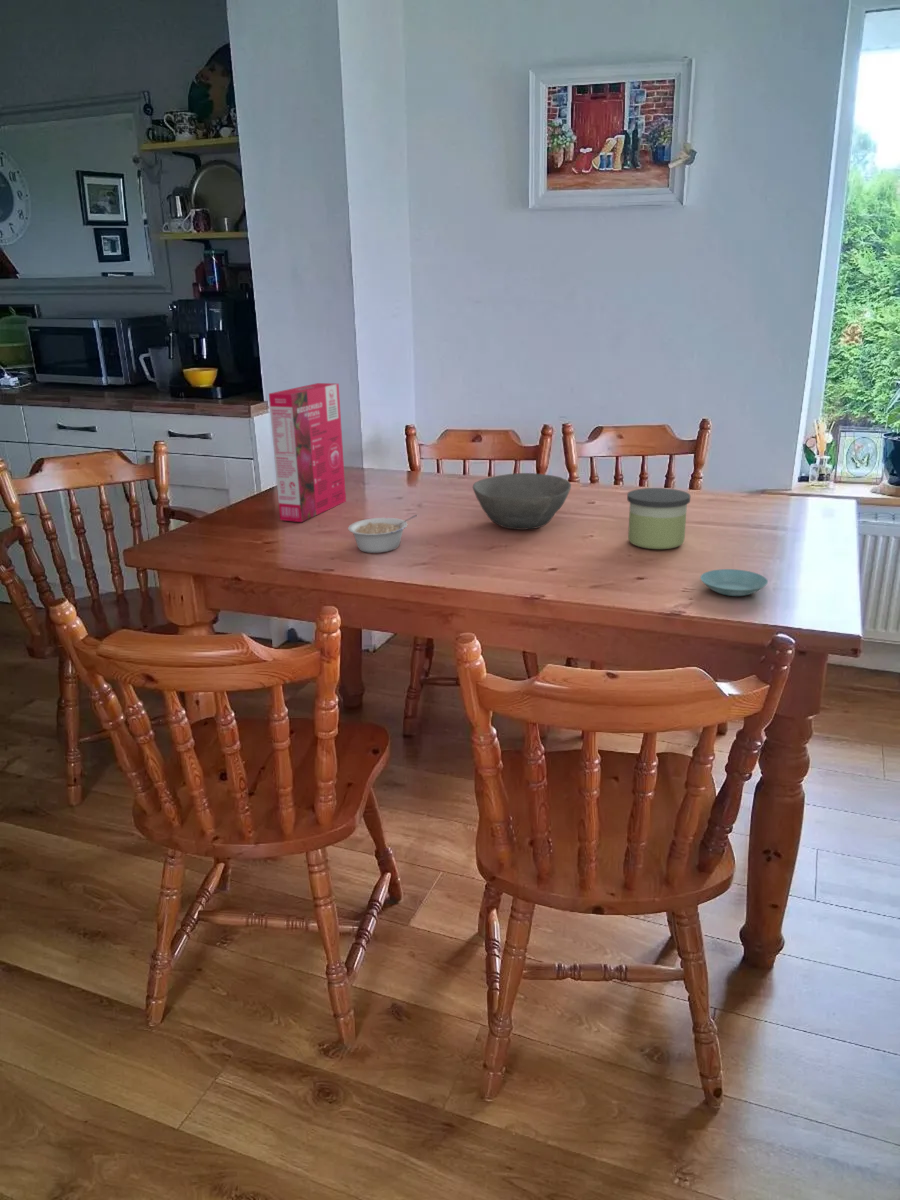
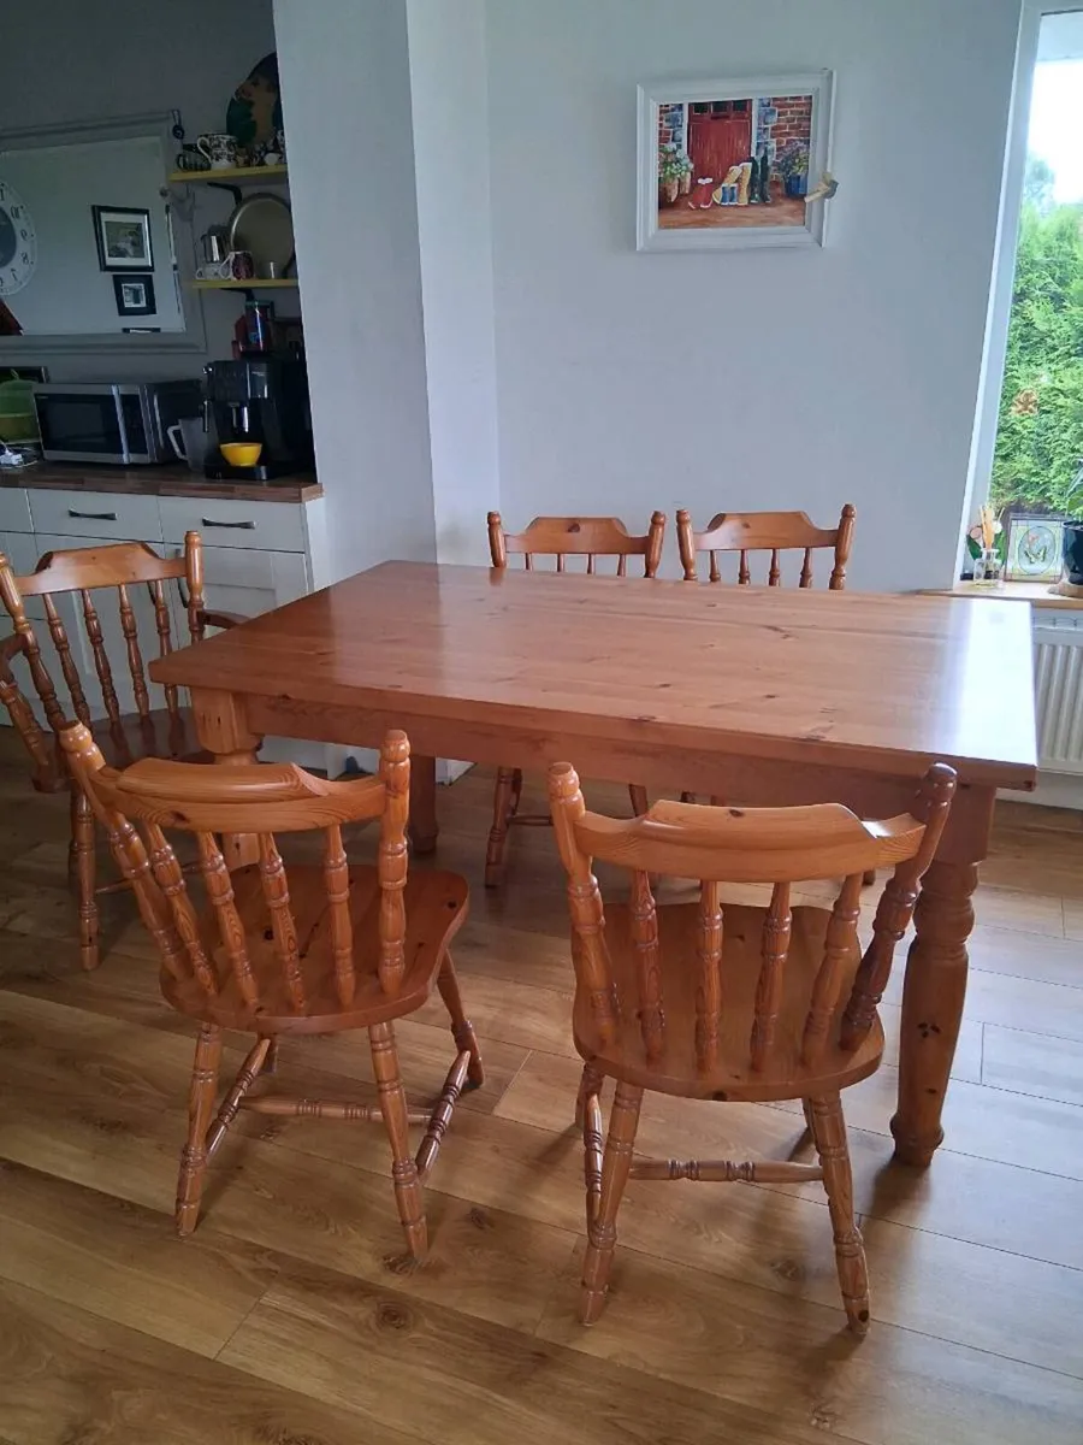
- cereal box (309, 450)
- candle (657, 519)
- bowl (521, 504)
- legume (379, 533)
- saucer (733, 584)
